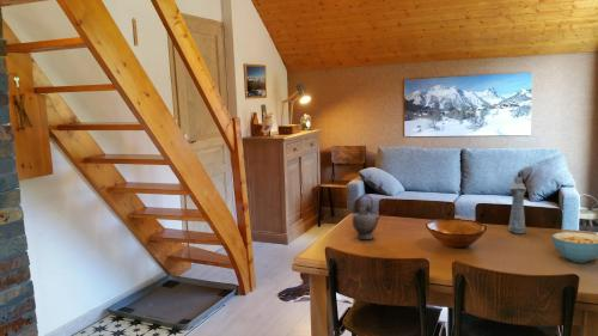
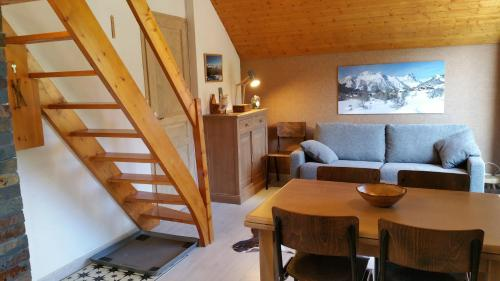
- bottle (517, 204)
- teapot (367, 216)
- cereal bowl (578, 249)
